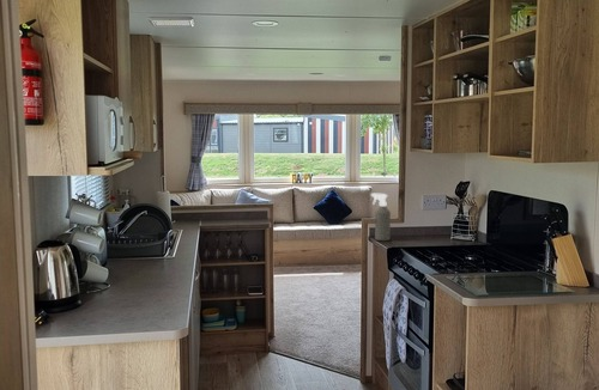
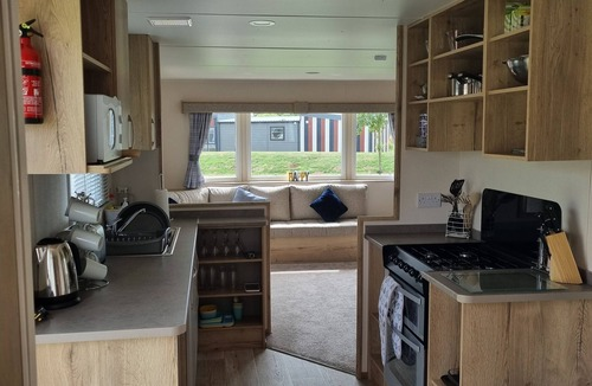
- spray bottle (380, 217)
